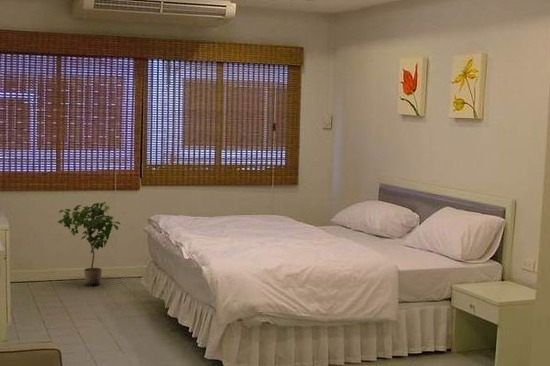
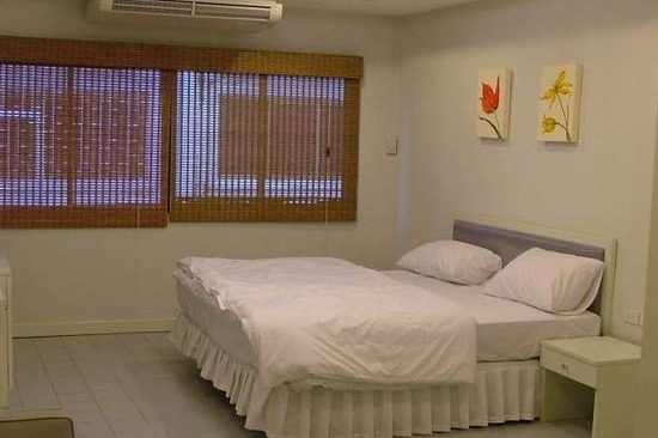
- potted plant (90, 244)
